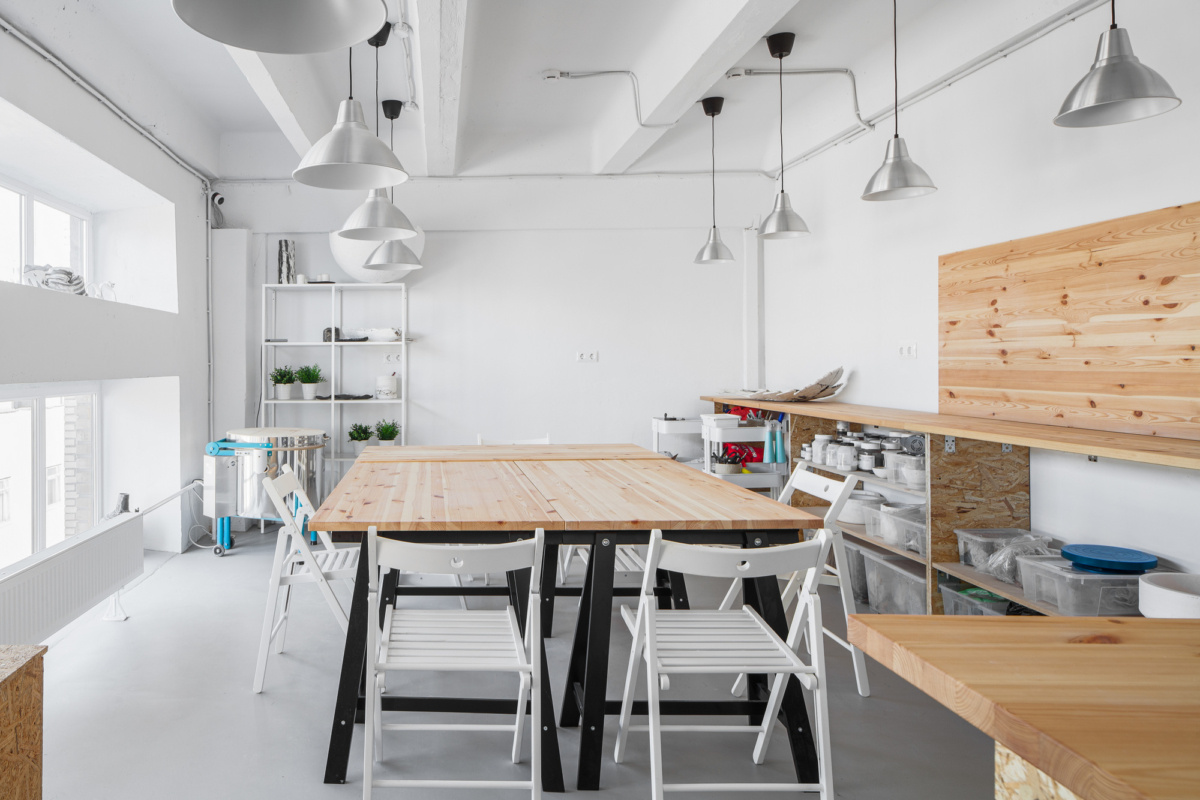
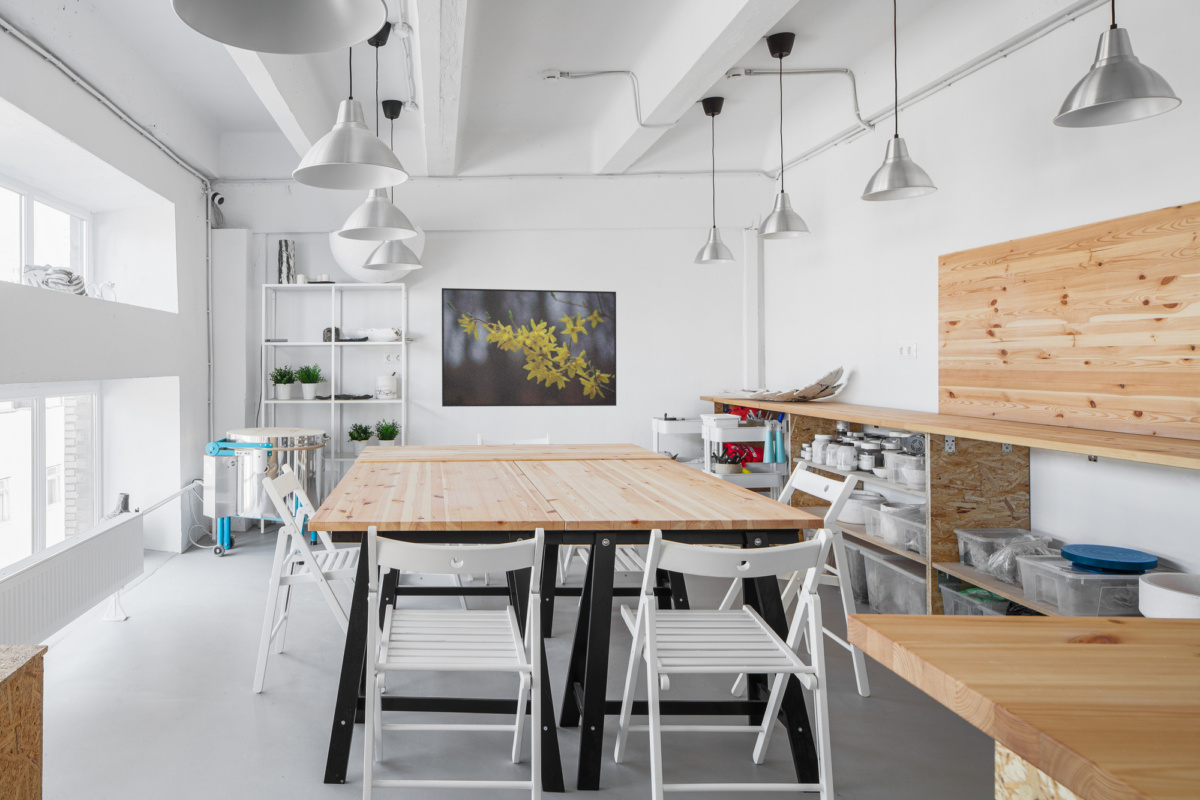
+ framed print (530, 348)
